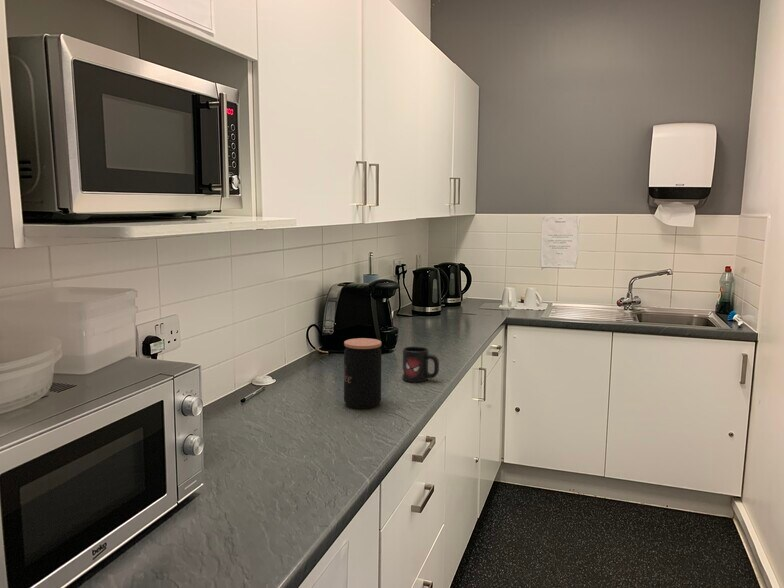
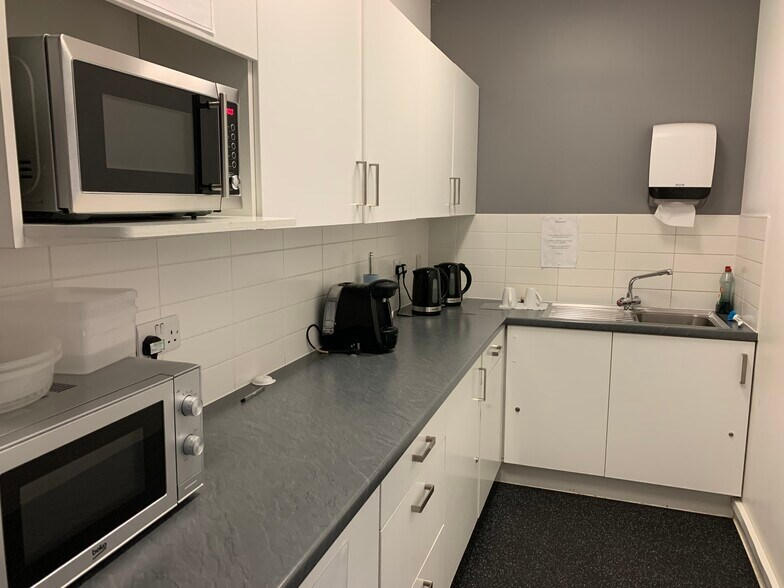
- coffee jar (362, 372)
- mug (420, 364)
